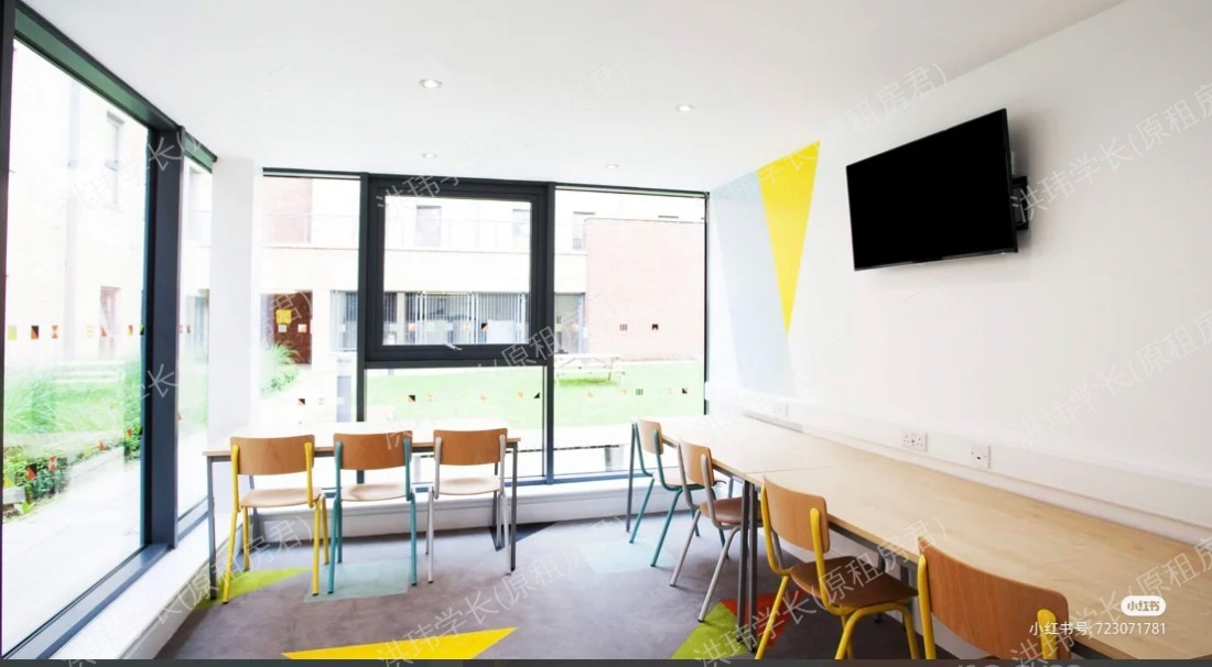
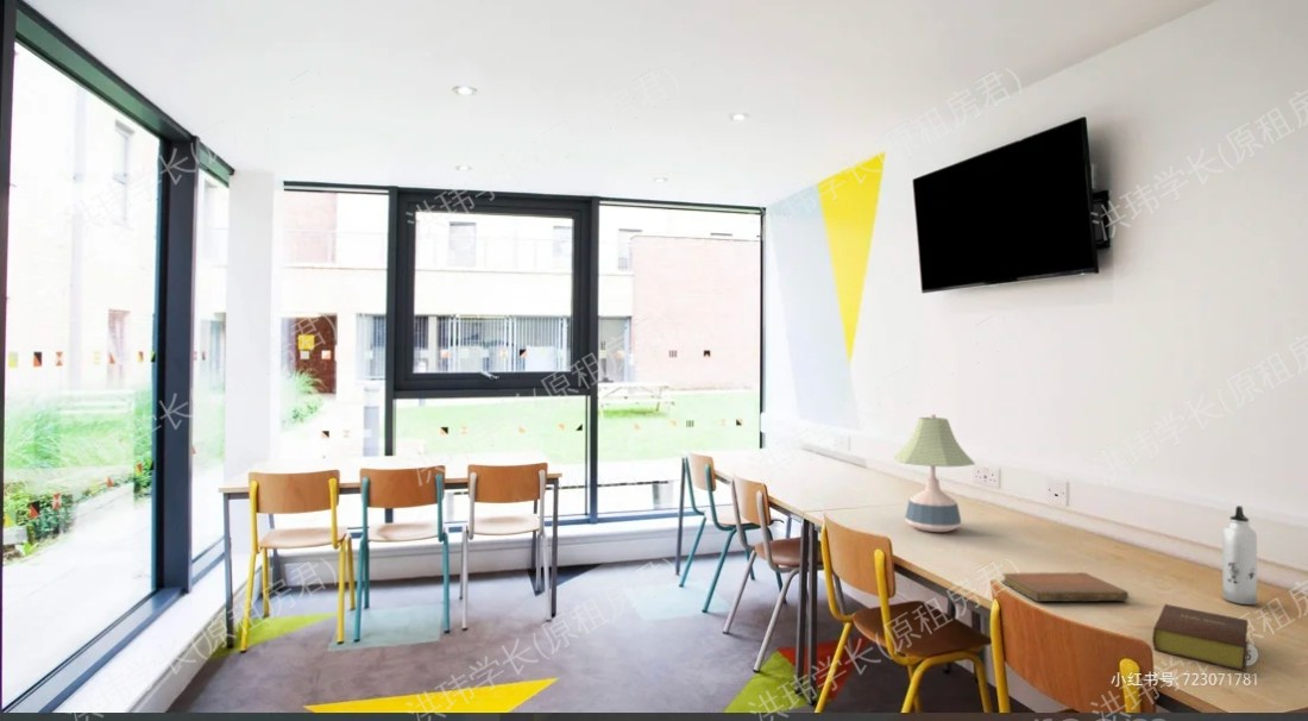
+ notebook (1062, 587)
+ desk lamp (932, 470)
+ water bottle (1239, 553)
+ bible (1200, 634)
